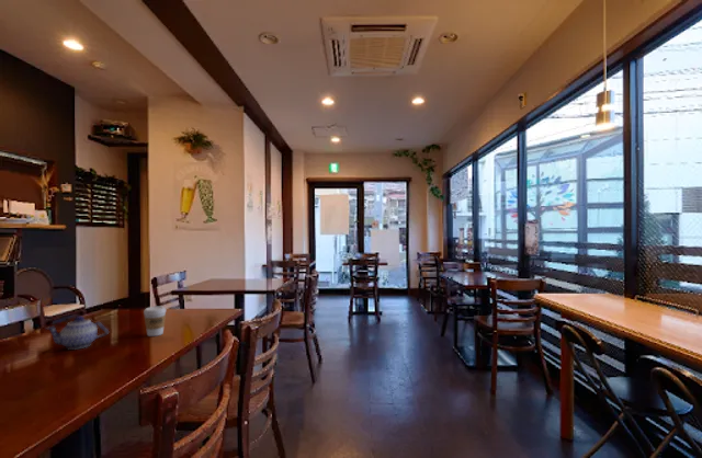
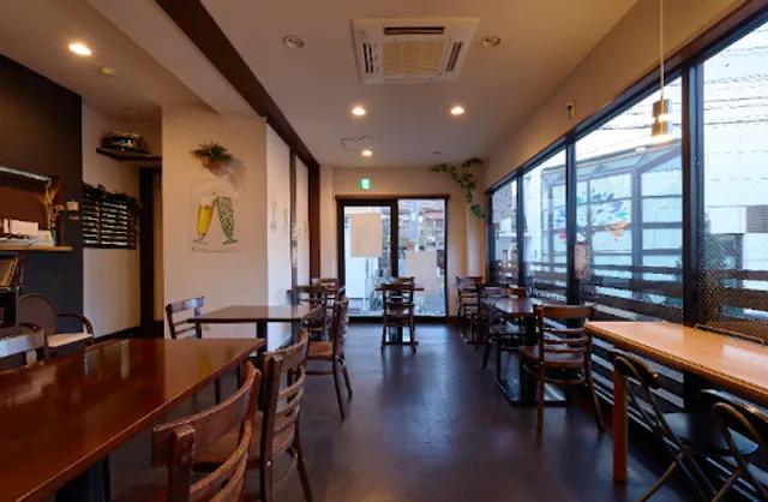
- teapot (78, 331)
- coffee cup (155, 320)
